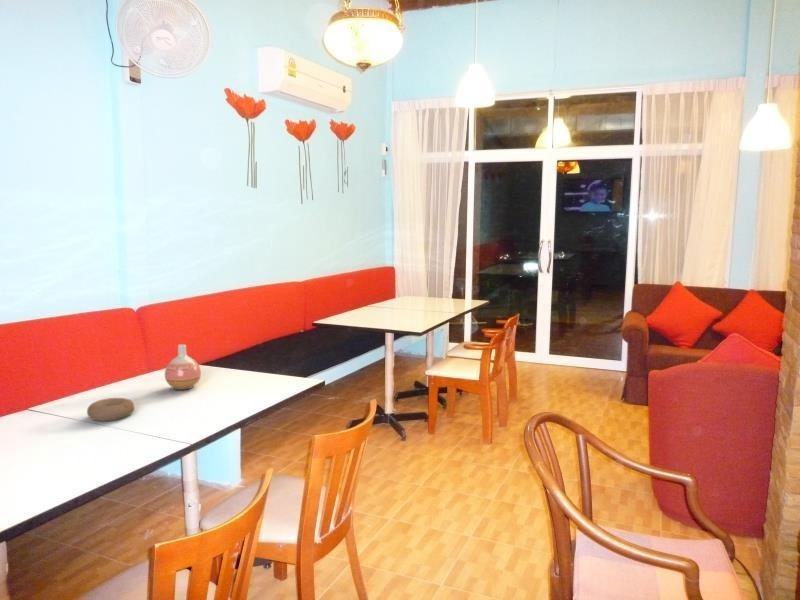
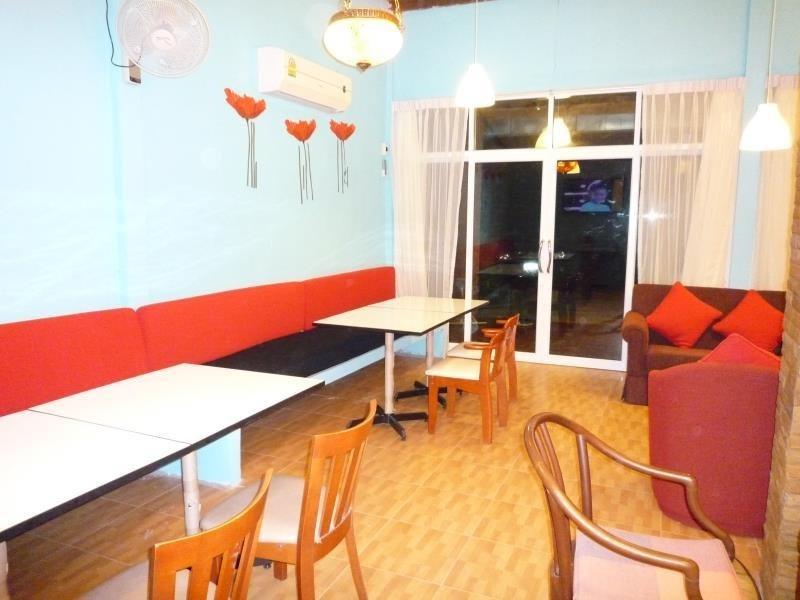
- vase (182, 366)
- bowl (111, 409)
